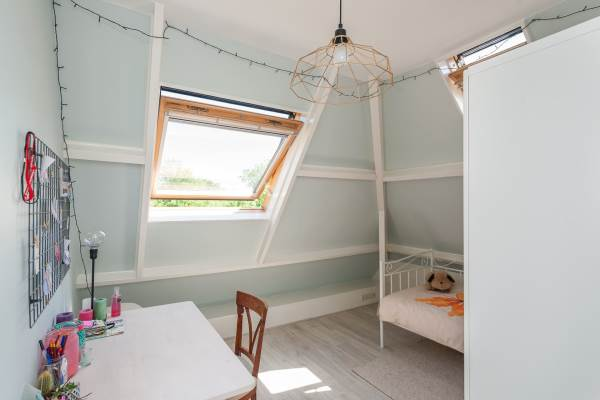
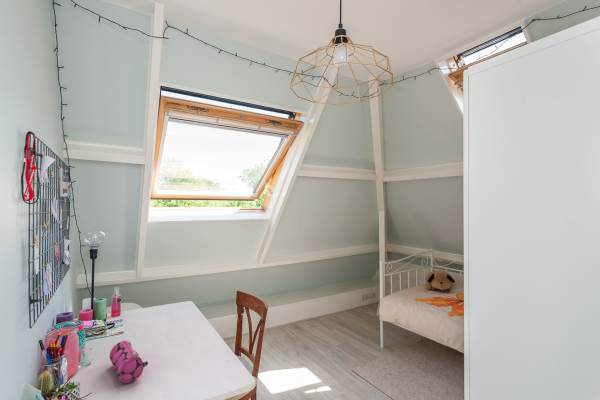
+ pencil case (126, 358)
